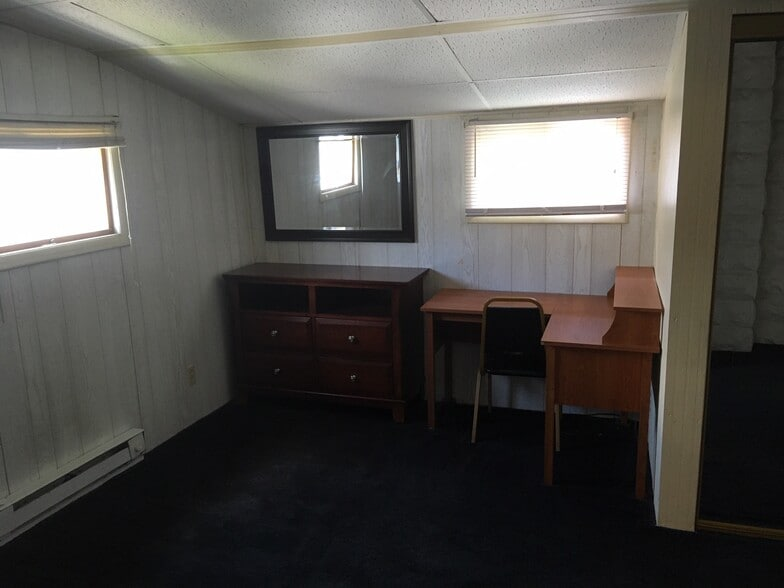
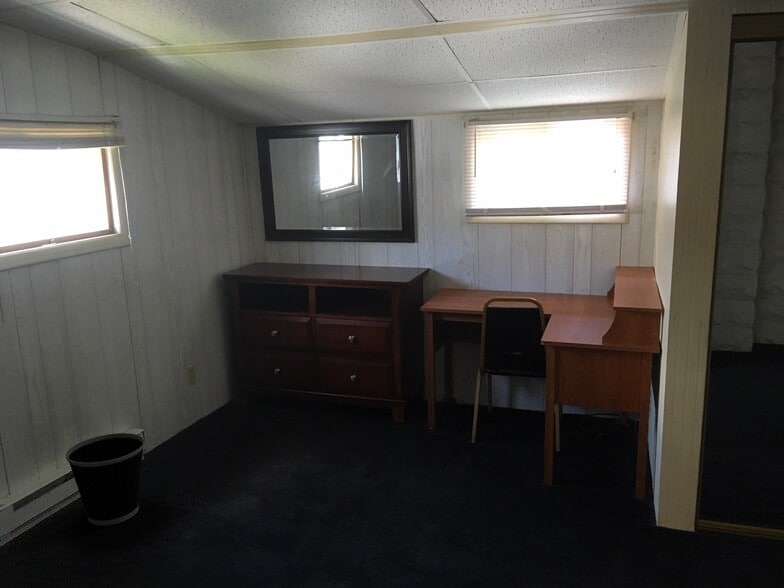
+ wastebasket (109, 480)
